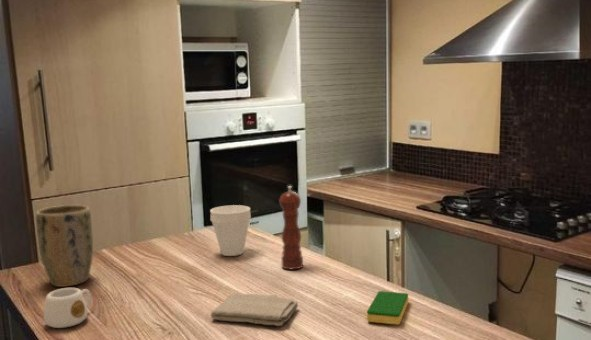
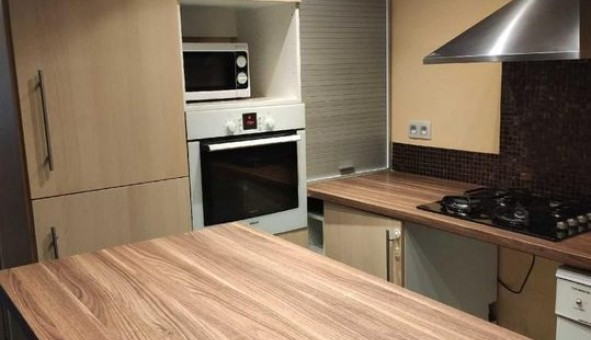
- dish sponge (388, 306)
- pepper mill (291, 226)
- mug (70, 305)
- cup (231, 231)
- plant pot (66, 245)
- washcloth (255, 308)
